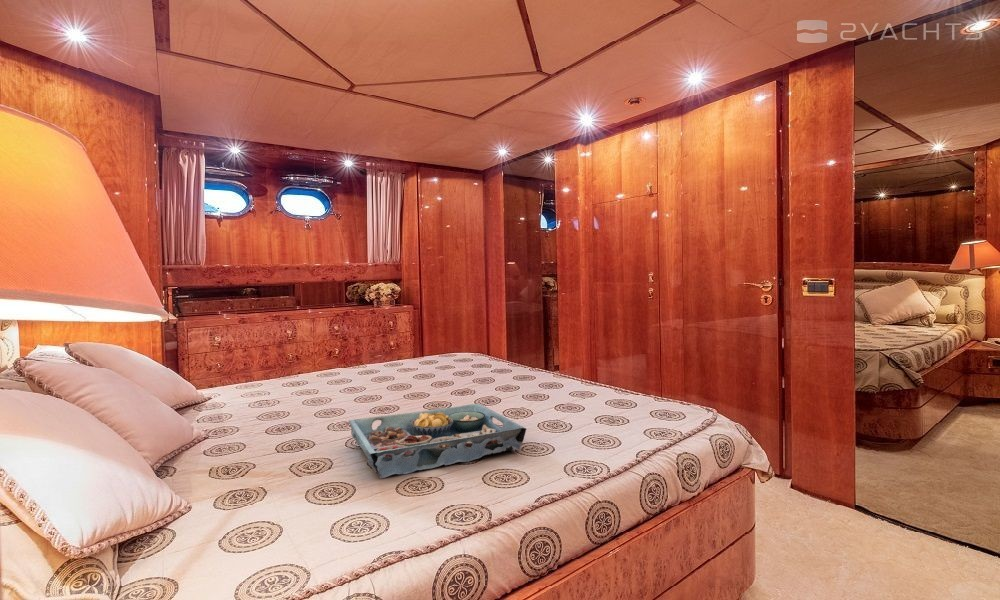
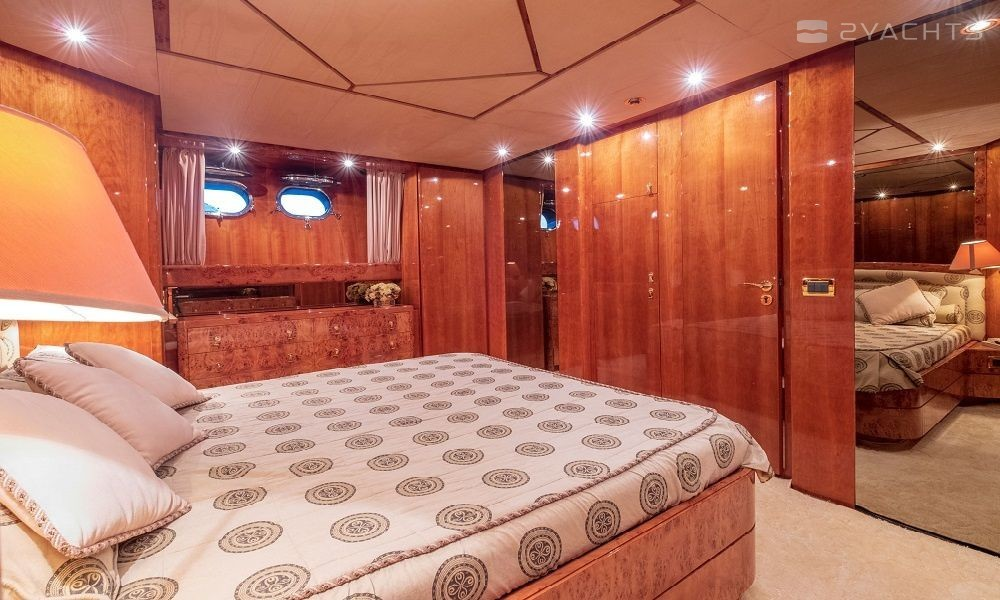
- serving tray (434, 433)
